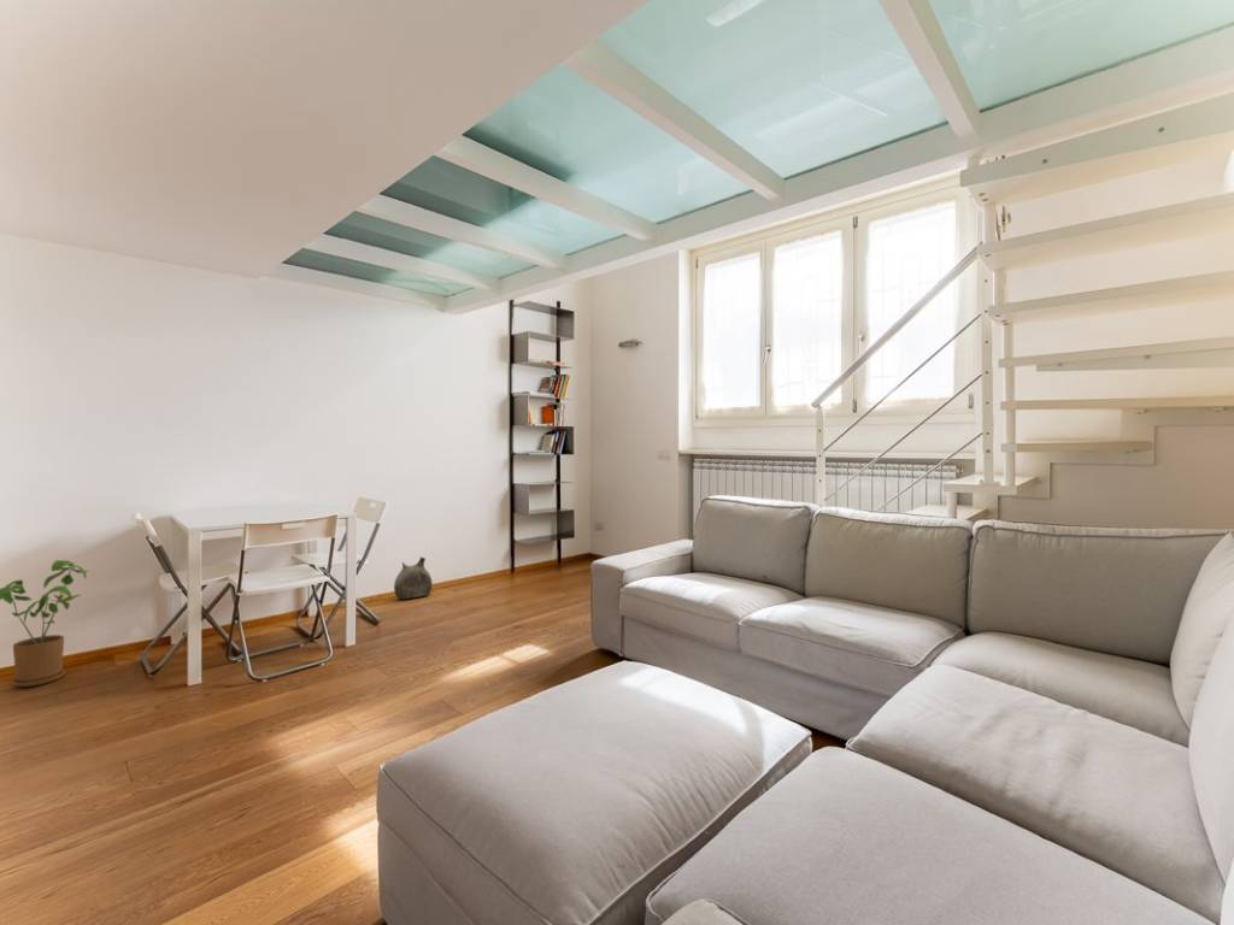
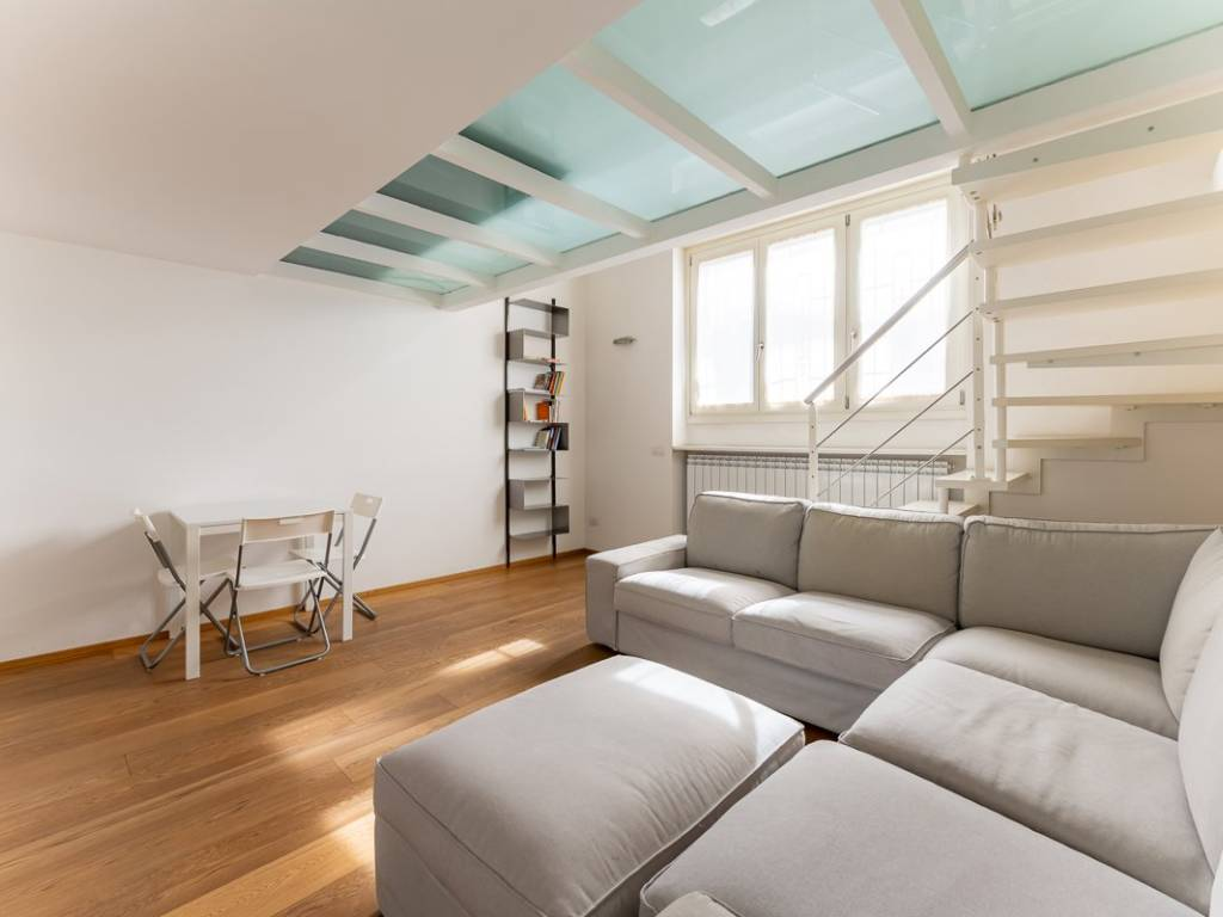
- ceramic jug (413, 577)
- house plant (43, 621)
